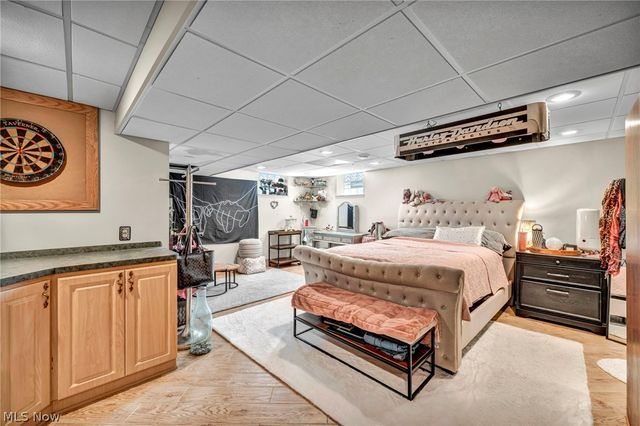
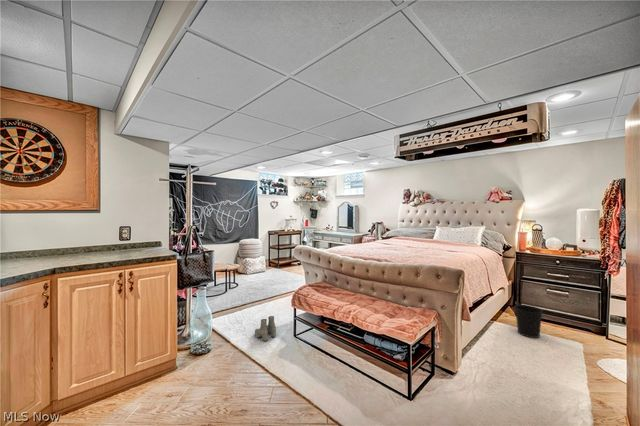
+ boots (265, 326)
+ wastebasket (528, 321)
